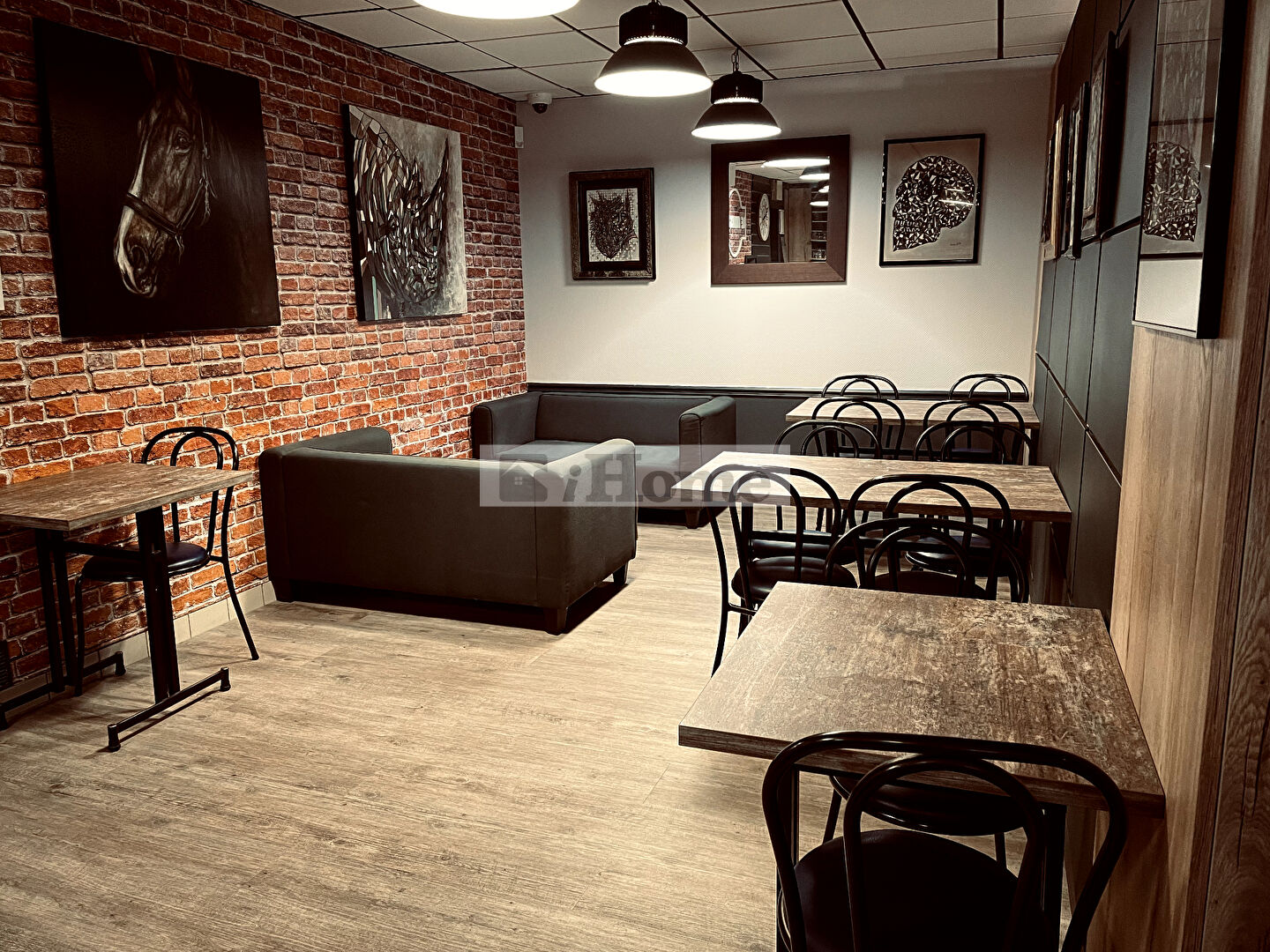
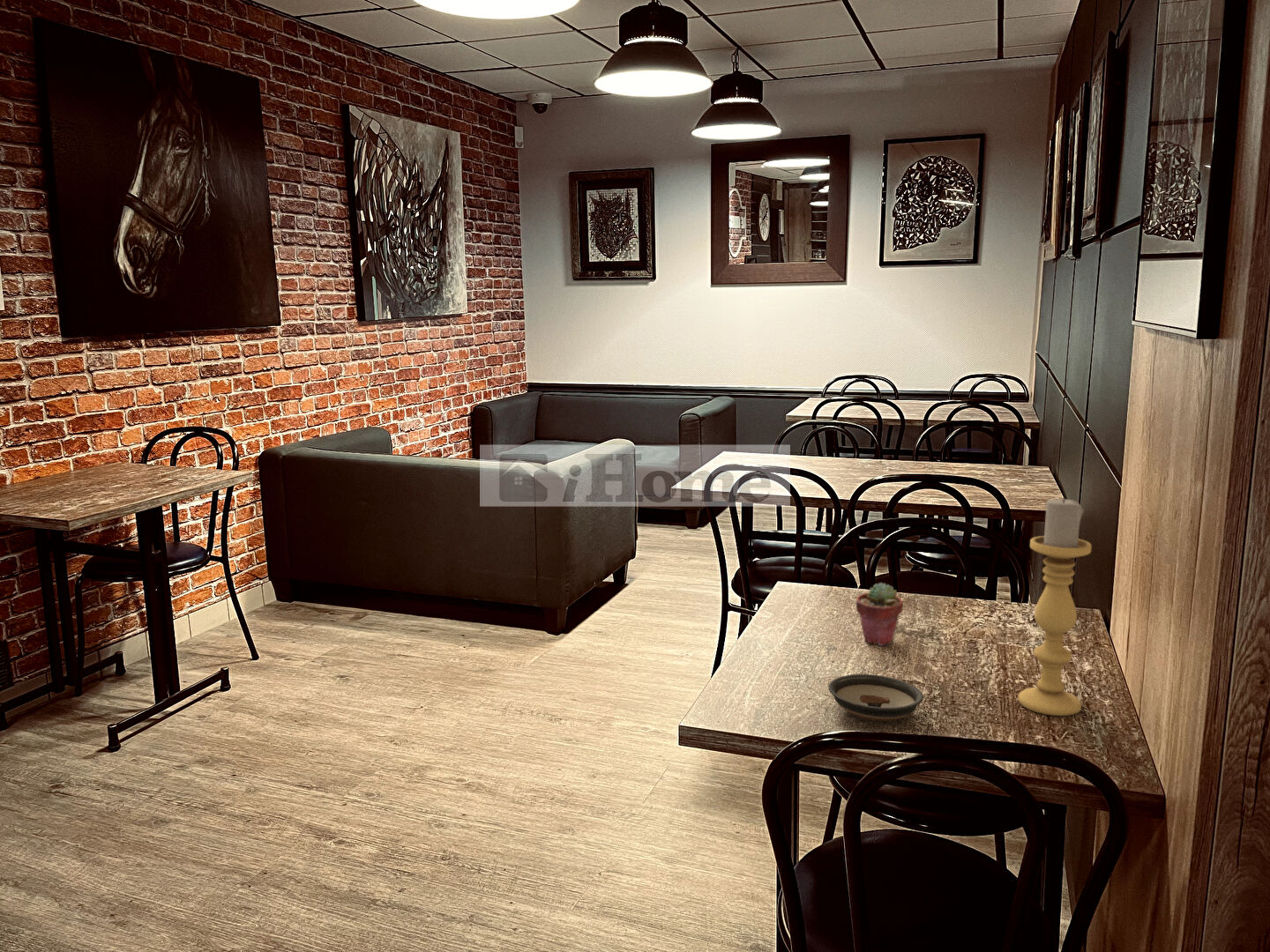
+ saucer (875, 700)
+ potted succulent (878, 611)
+ candle holder (1056, 601)
